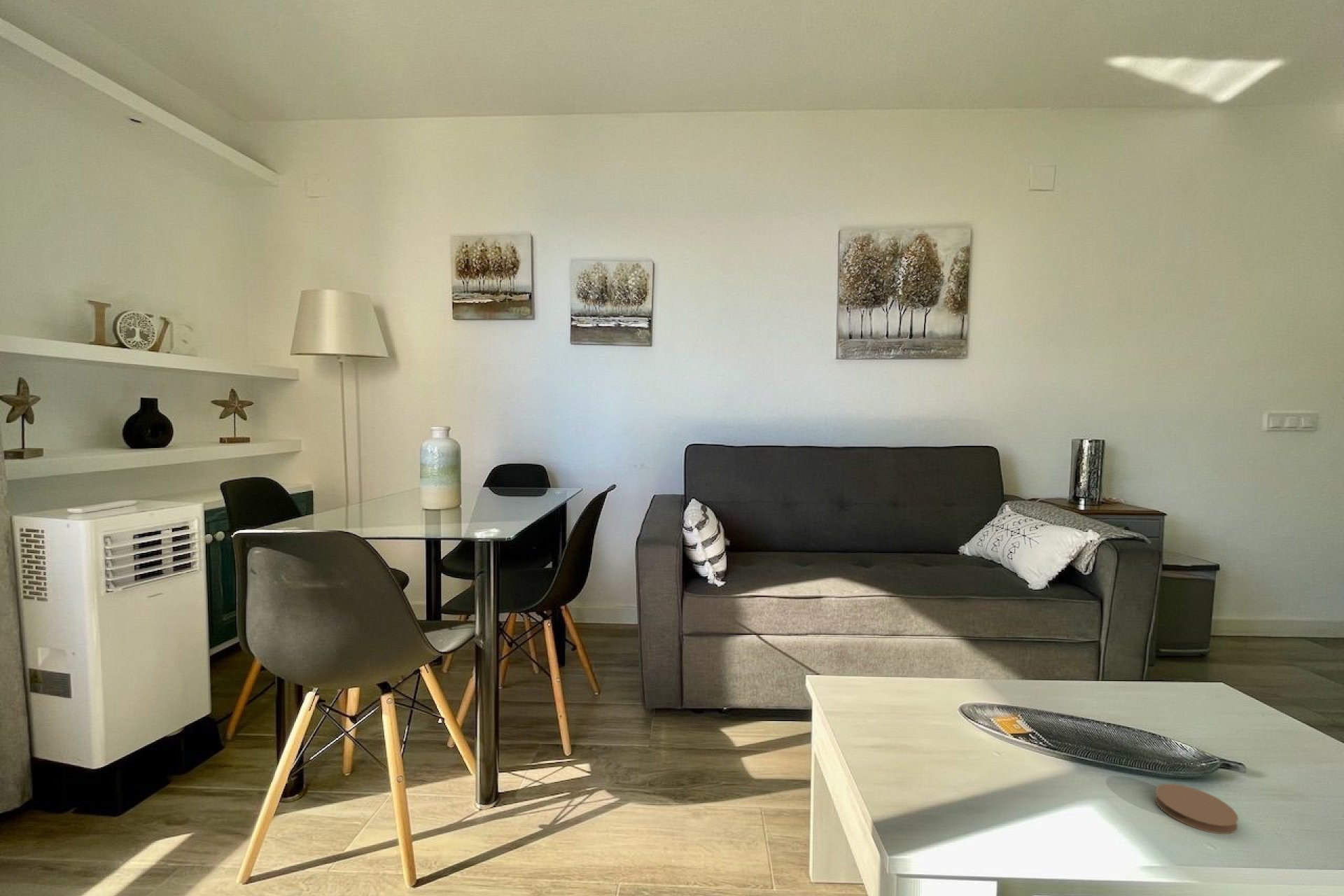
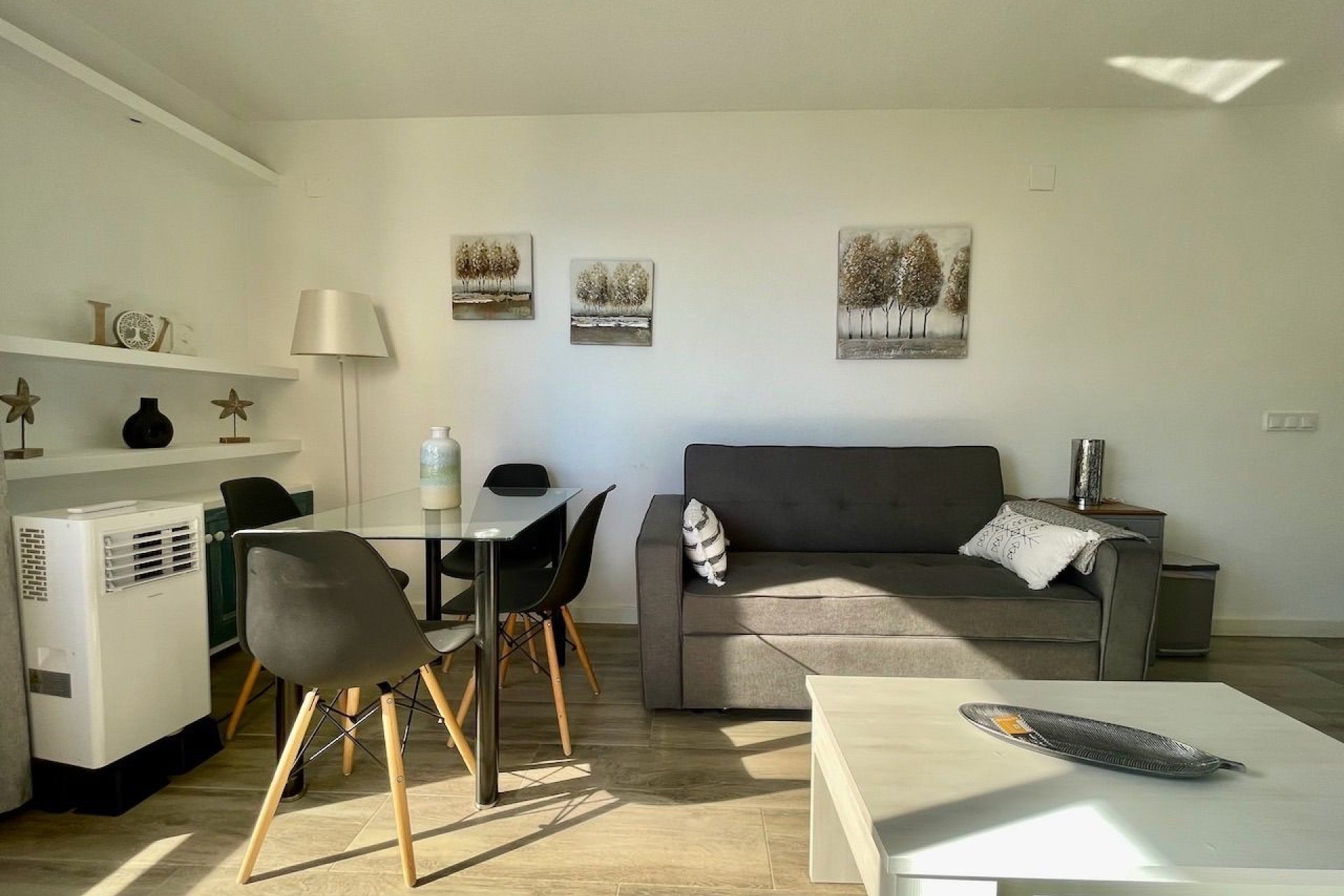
- coaster (1195, 807)
